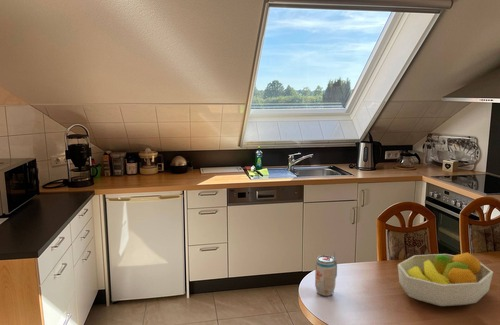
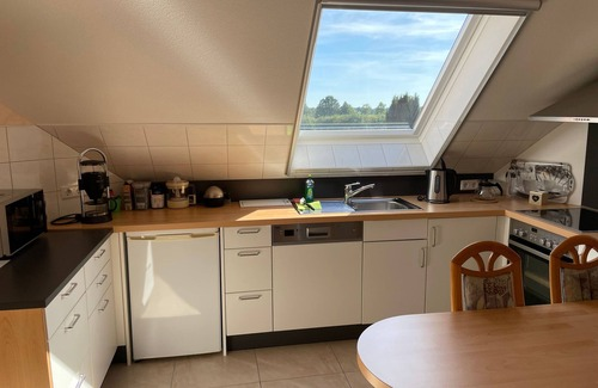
- beverage can (326, 272)
- fruit bowl (443, 274)
